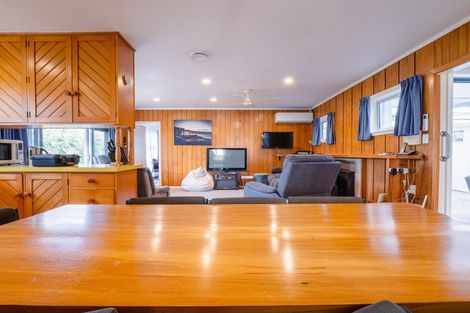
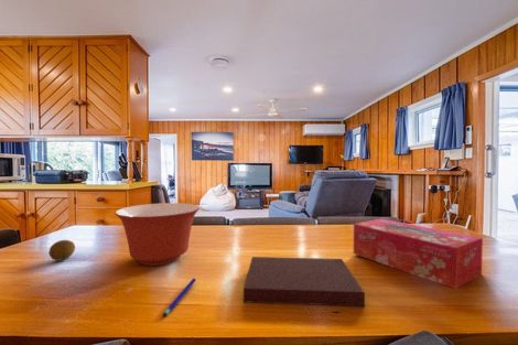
+ fruit (62, 250)
+ mixing bowl (160, 233)
+ notebook (299, 278)
+ pen (181, 294)
+ tissue box (410, 246)
